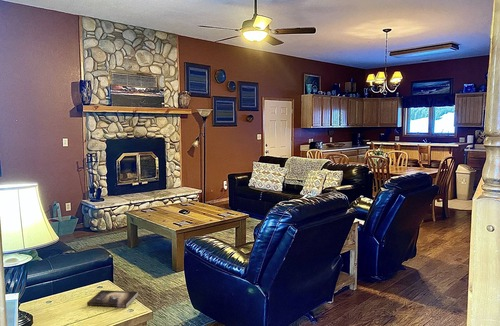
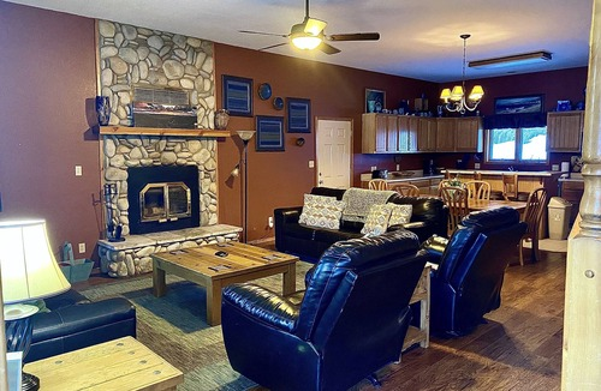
- book (113, 298)
